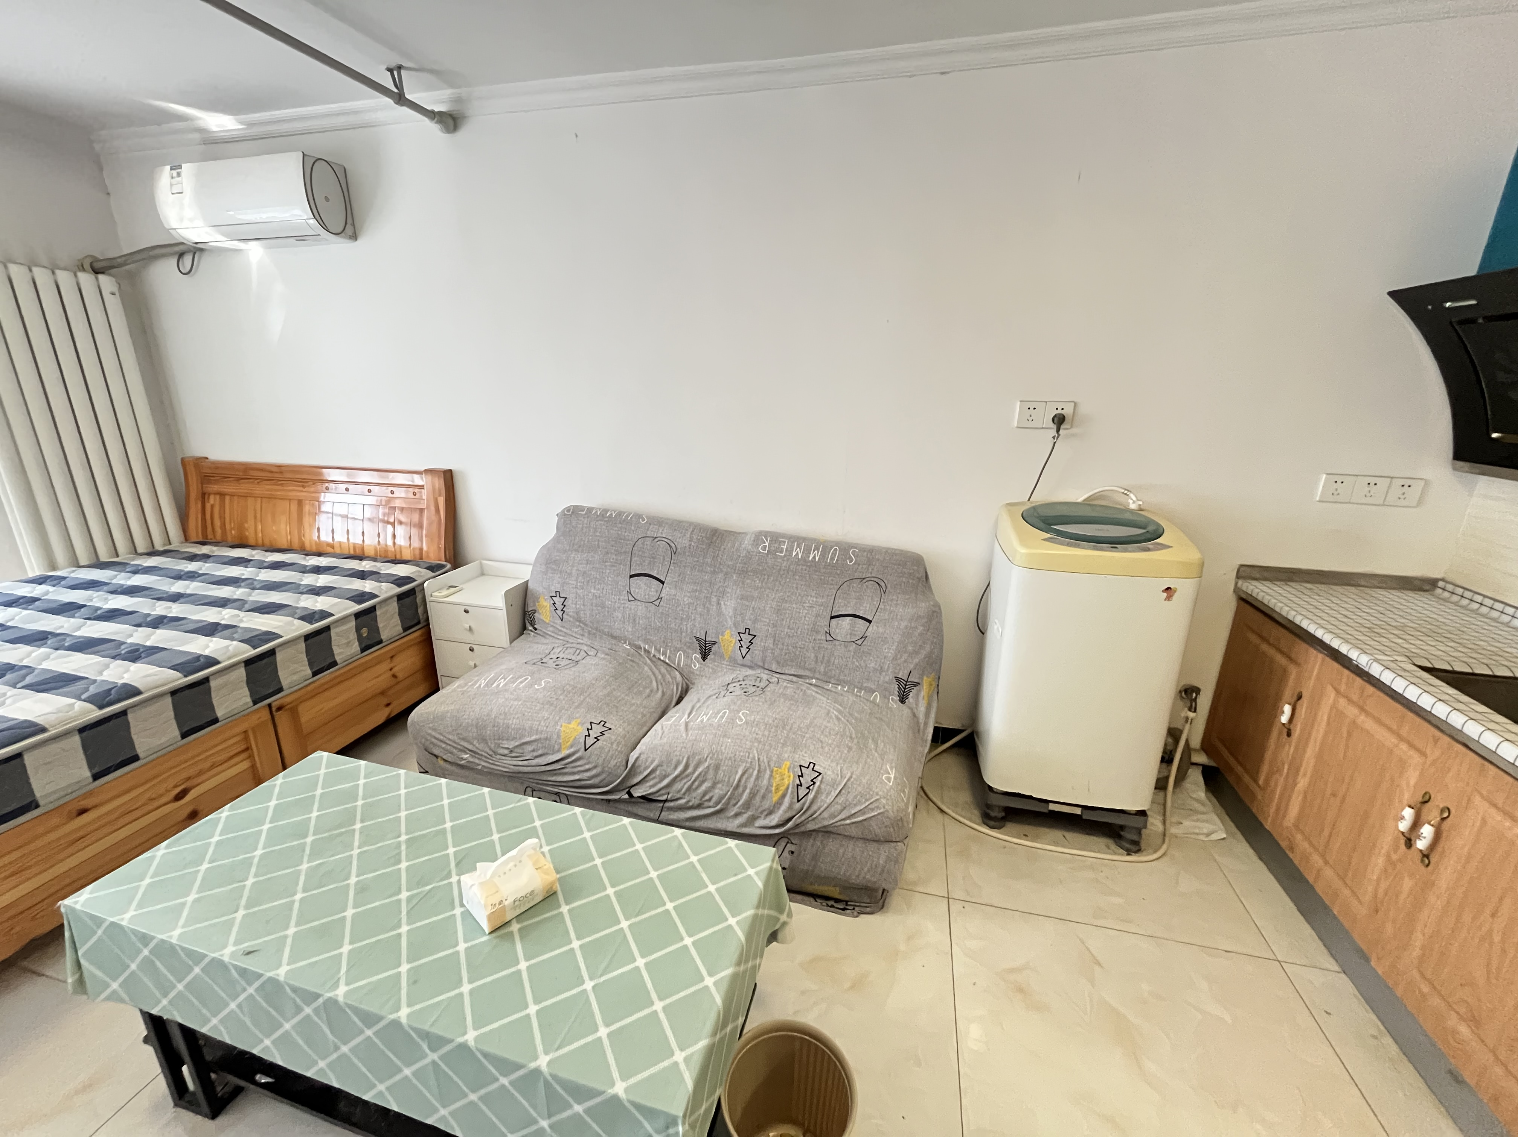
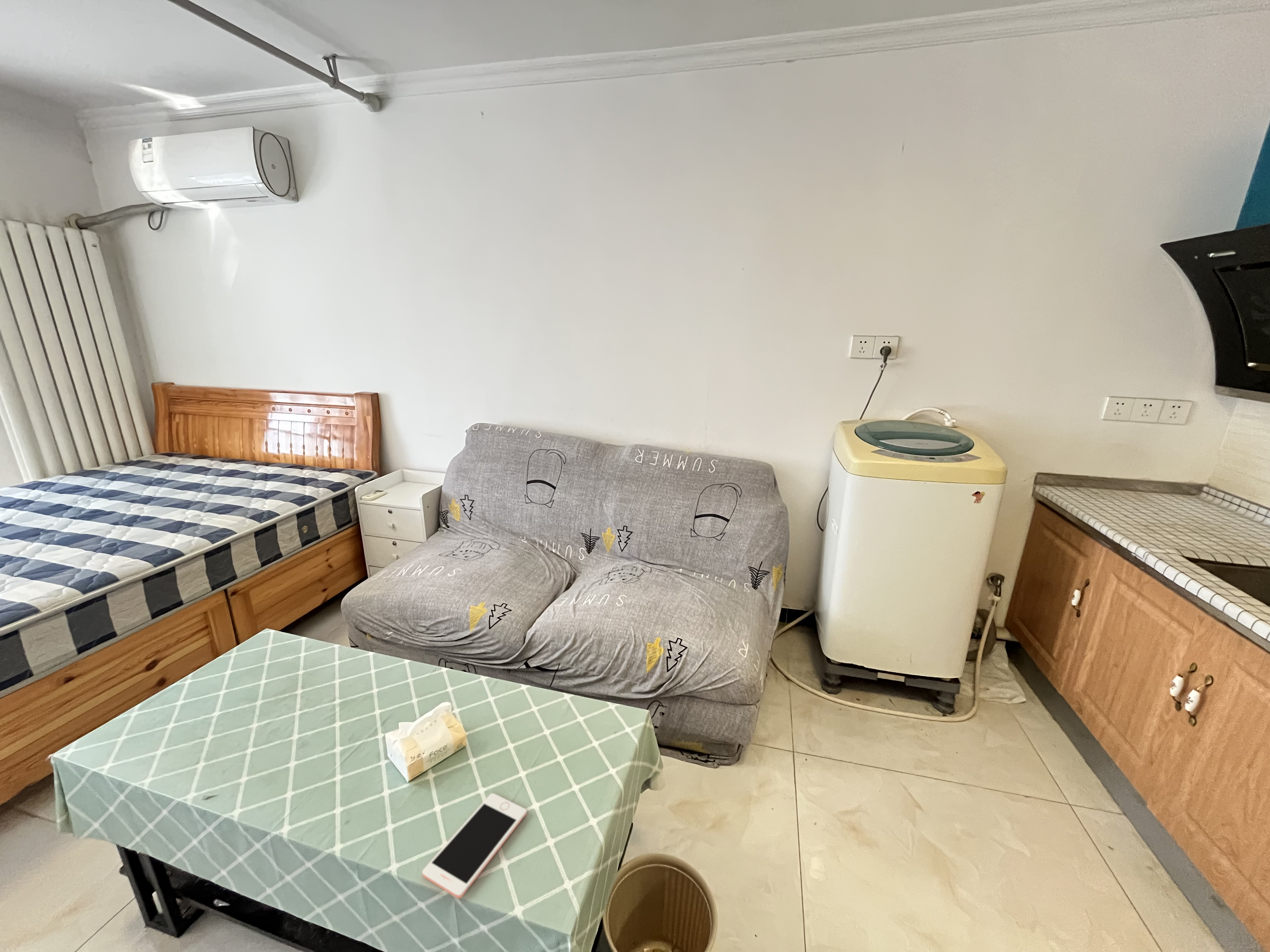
+ cell phone (478, 841)
